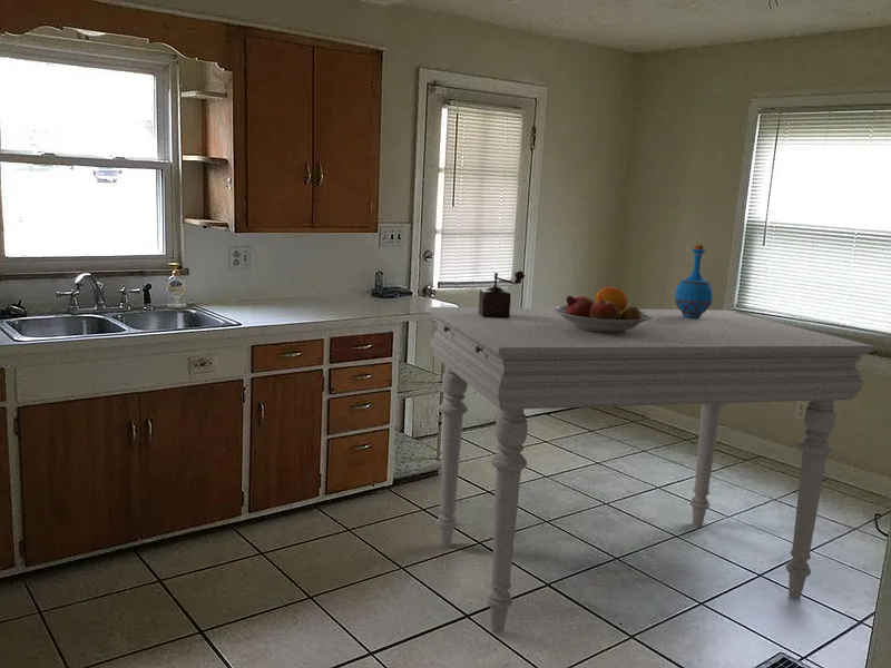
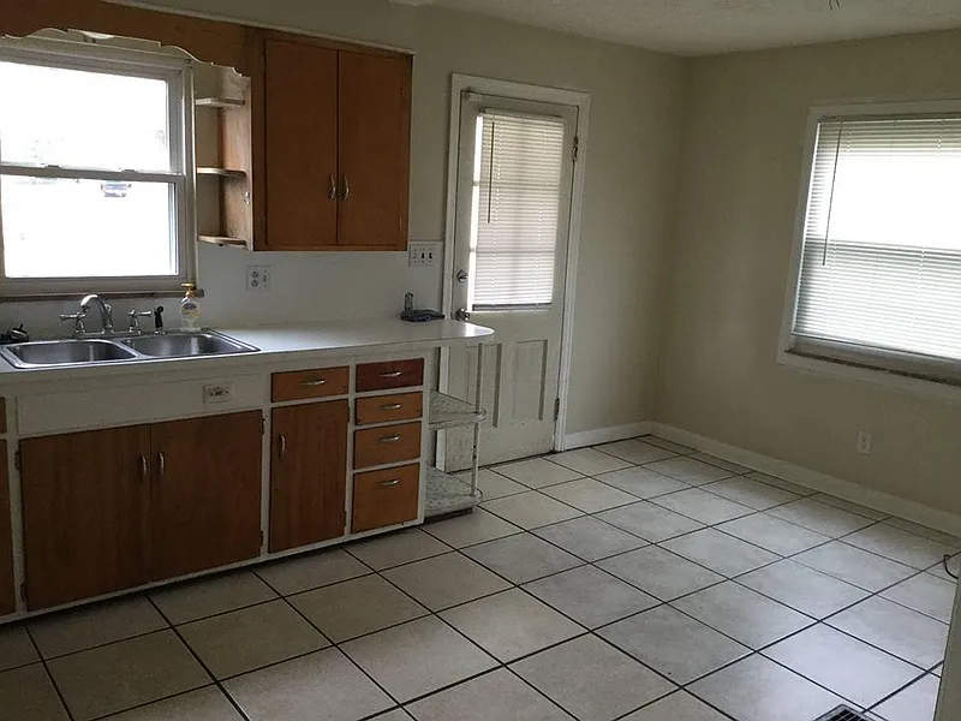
- fruit bowl (601, 307)
- dining table (623, 405)
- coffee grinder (501, 292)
- bottle (695, 281)
